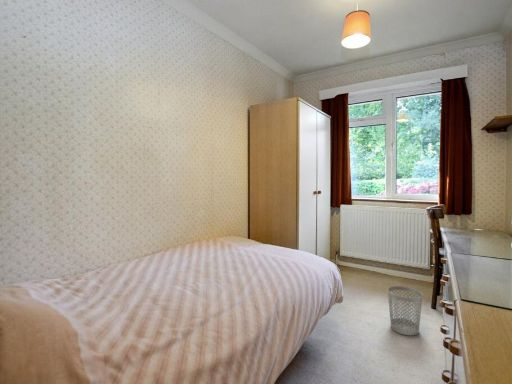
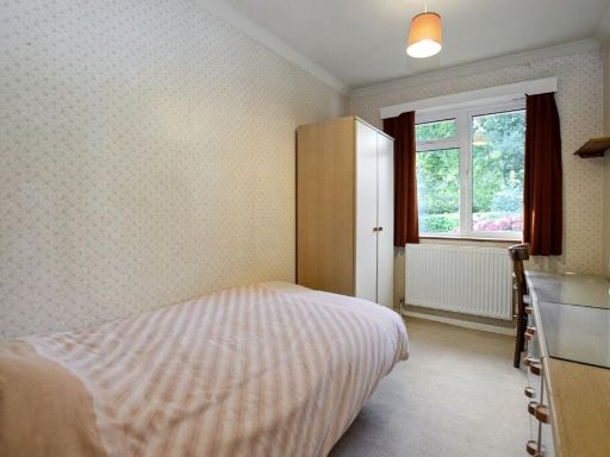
- wastebasket (404, 310)
